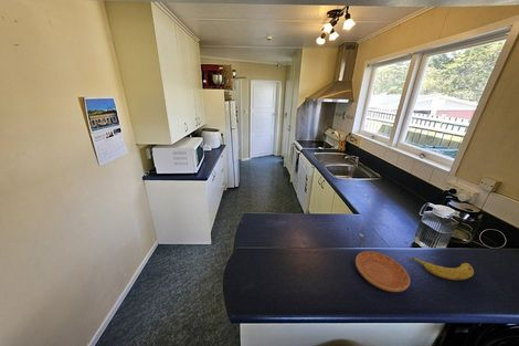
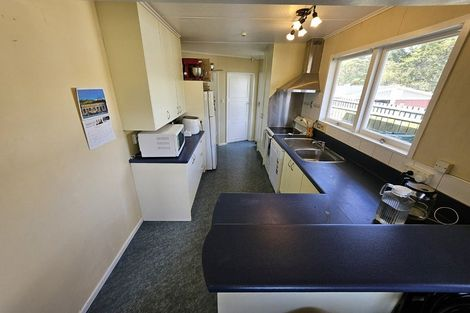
- fruit (445, 268)
- saucer (380, 271)
